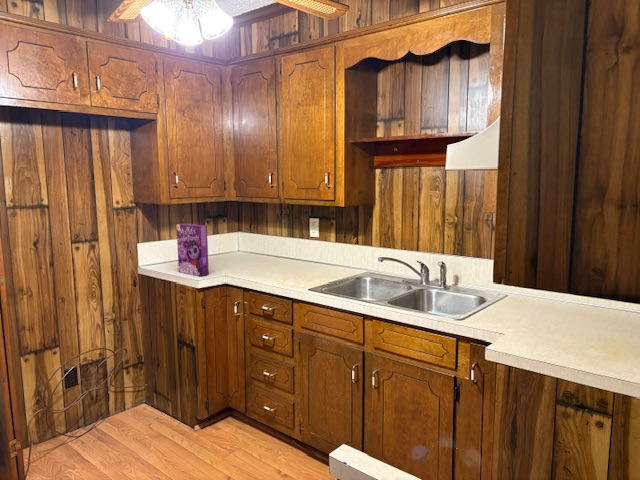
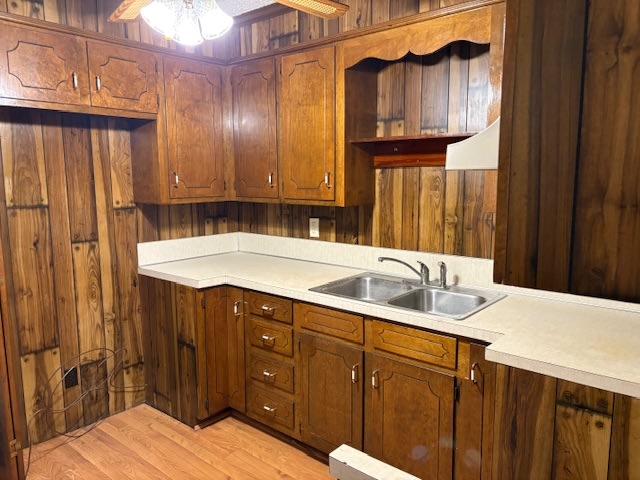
- cereal box (192, 249)
